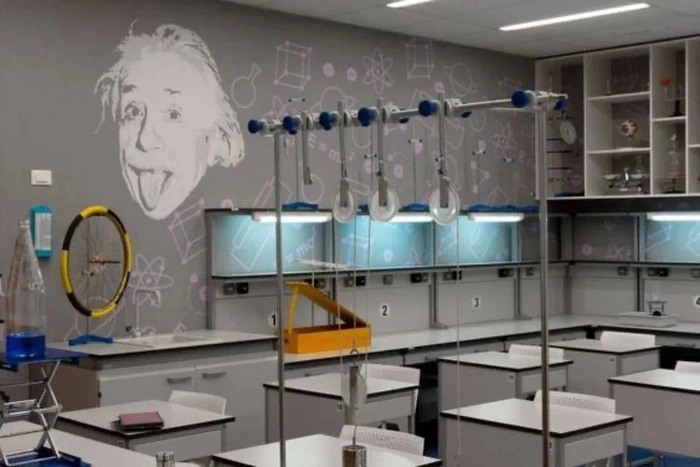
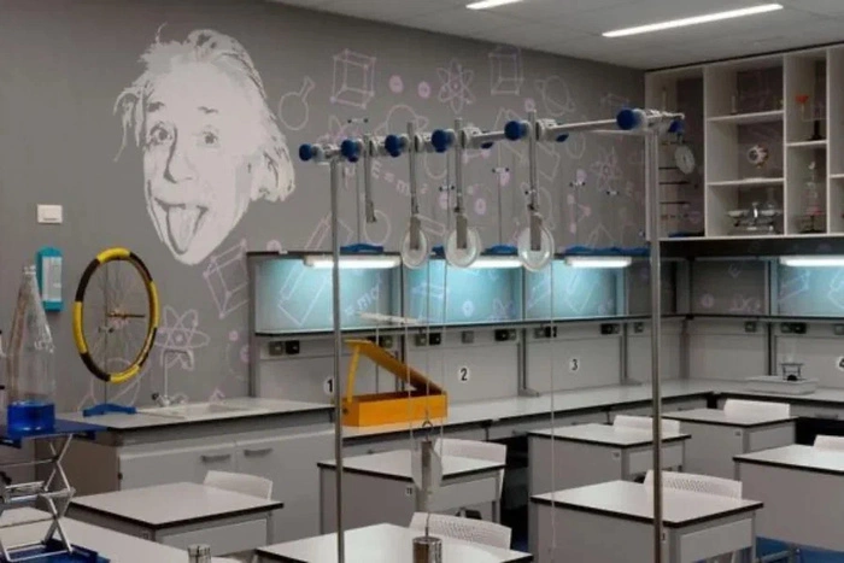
- paperback book (139, 420)
